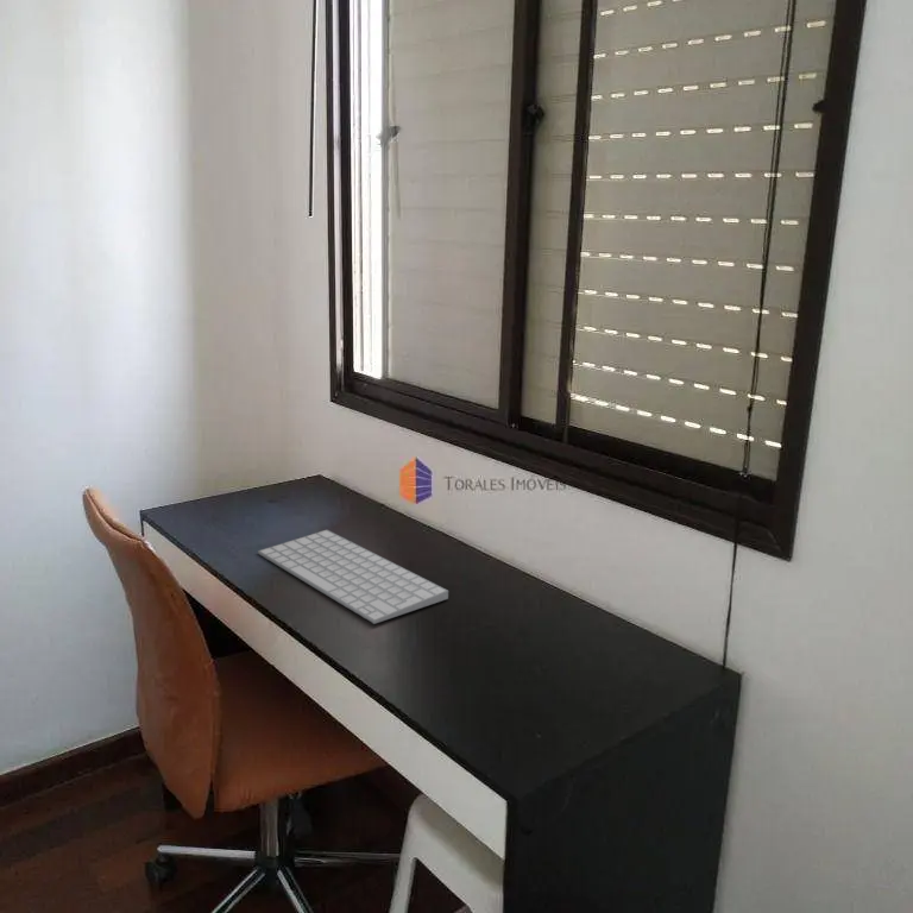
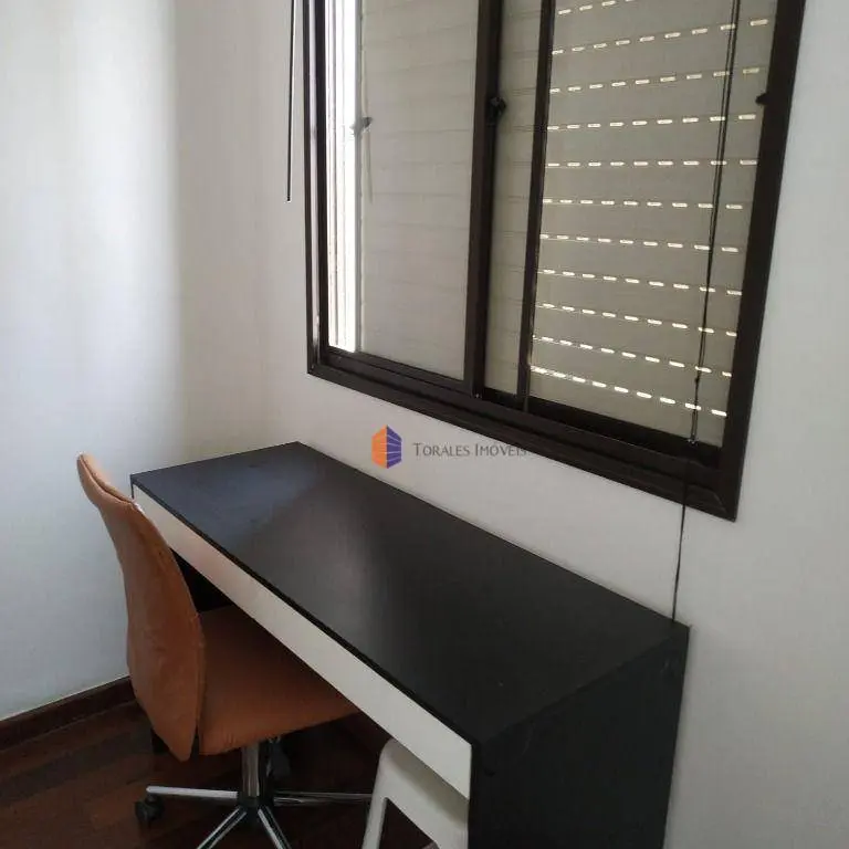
- computer keyboard (347, 571)
